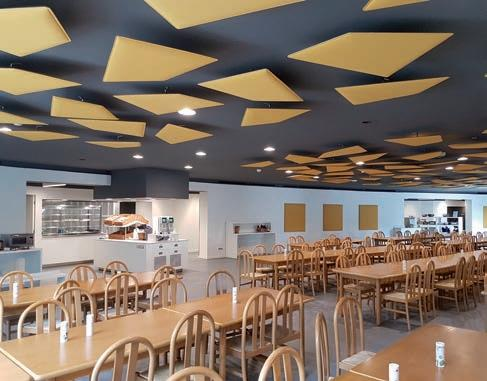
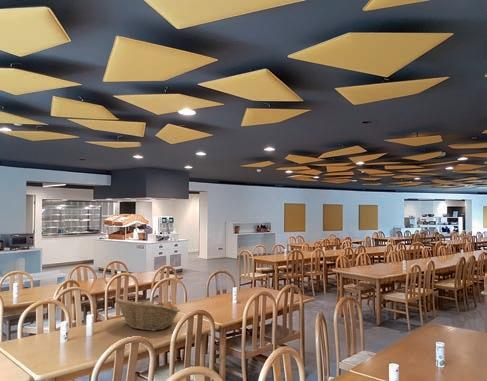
+ fruit basket (147, 310)
